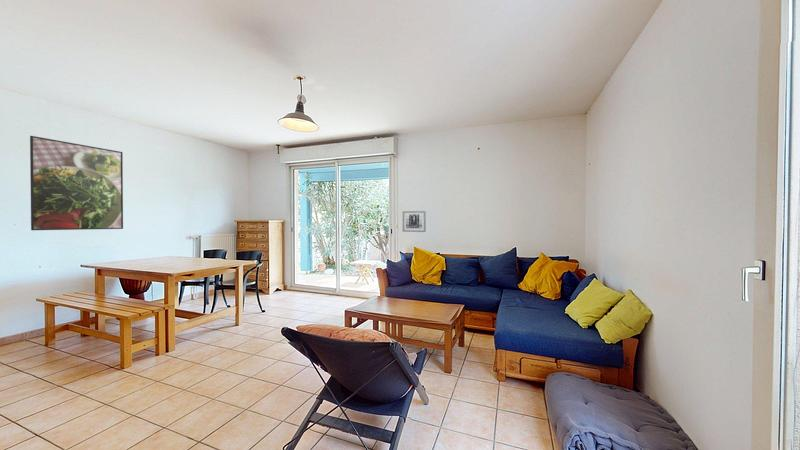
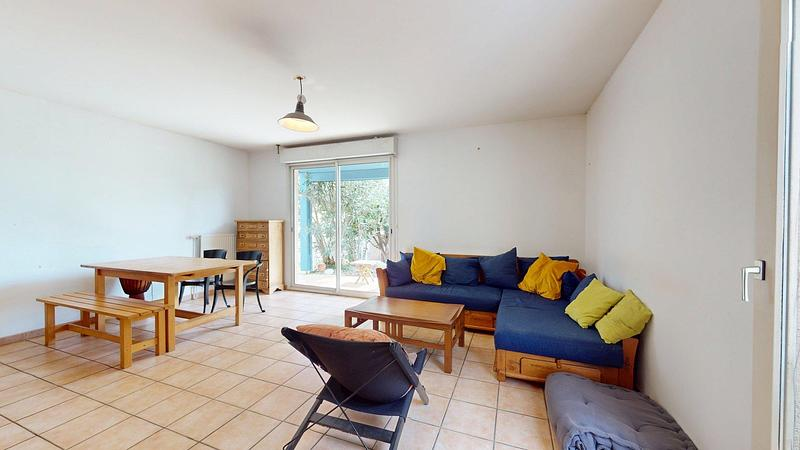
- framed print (81, 187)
- wall art (414, 221)
